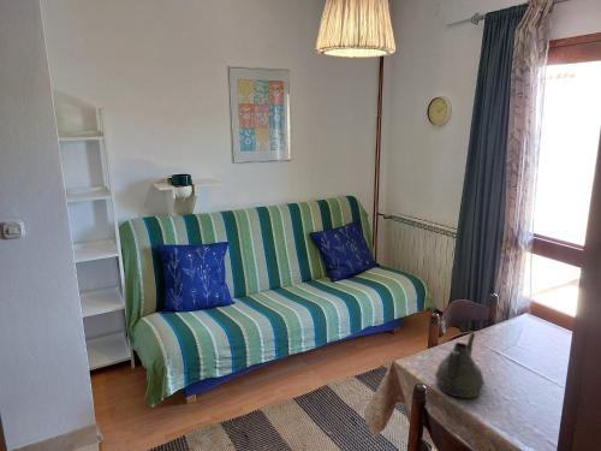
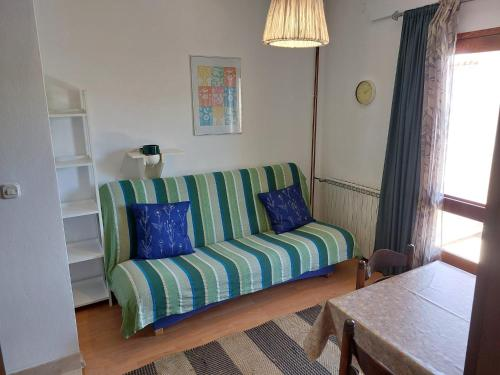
- teapot (463, 362)
